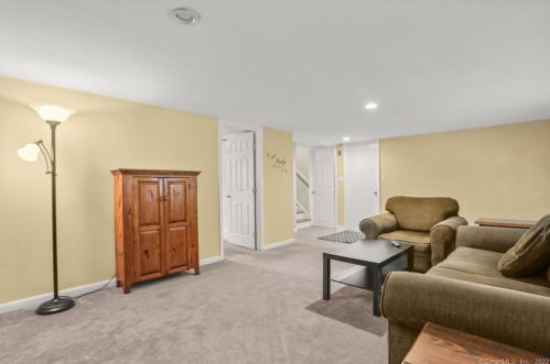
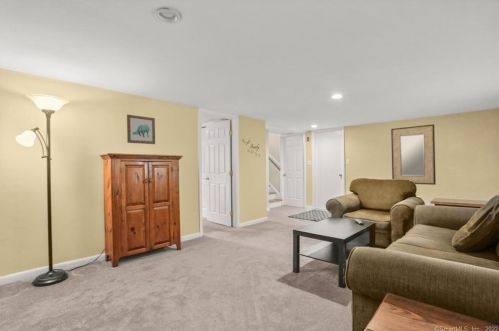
+ home mirror (412, 155)
+ wall art (141, 130)
